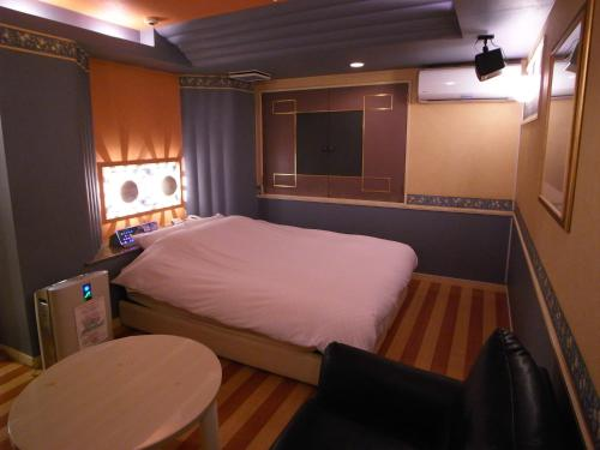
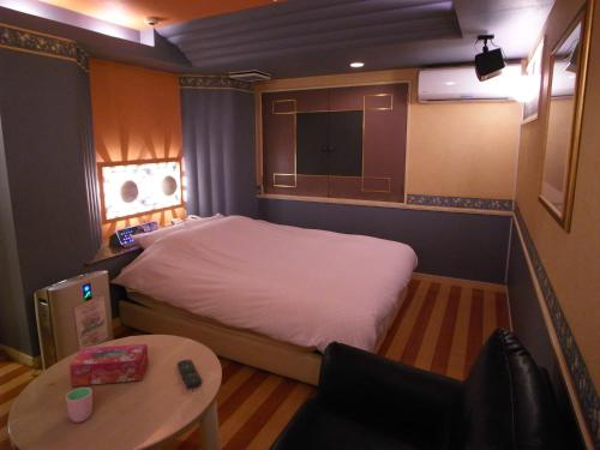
+ tissue box (110, 364)
+ cup (82, 402)
+ remote control (188, 372)
